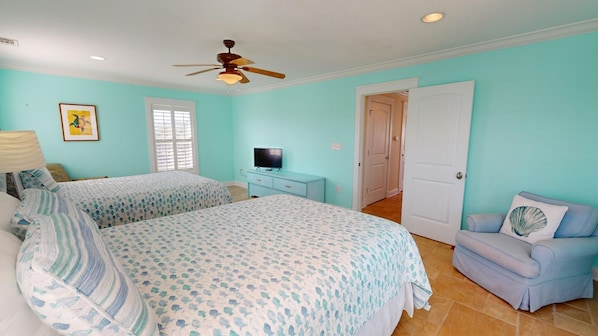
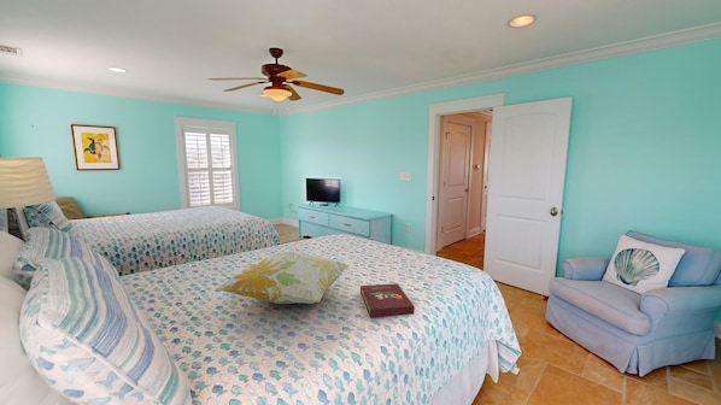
+ decorative pillow (291, 276)
+ book (385, 298)
